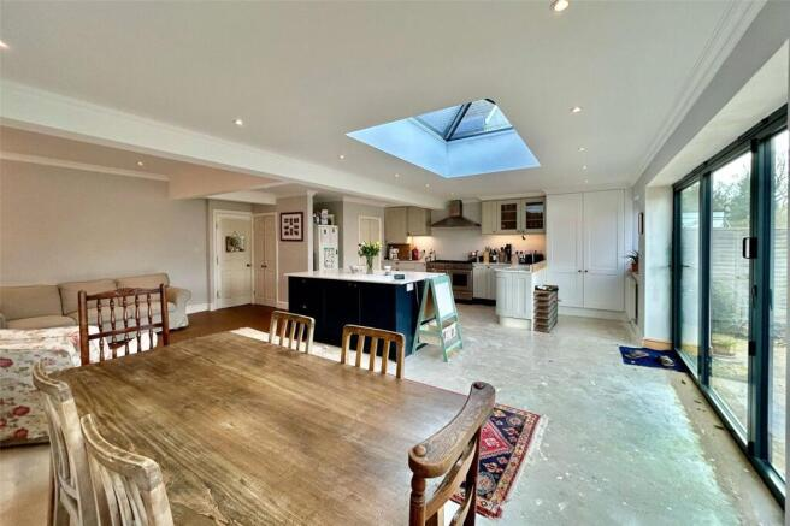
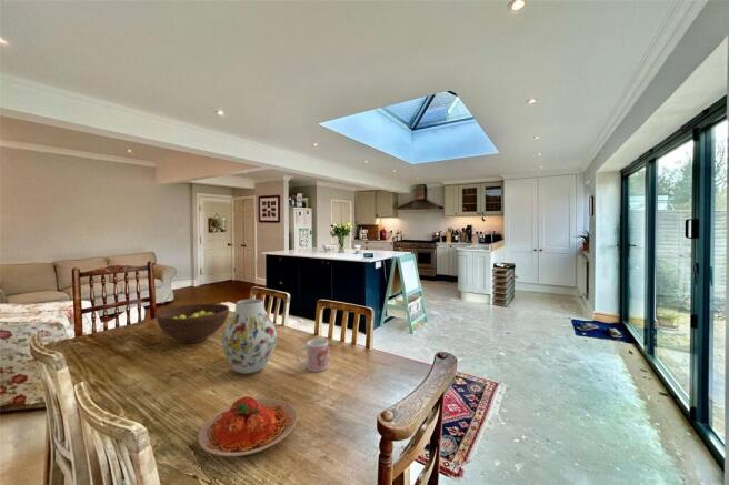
+ fruit bowl (194, 324)
+ vase (250, 335)
+ plate (250, 417)
+ mug (313, 354)
